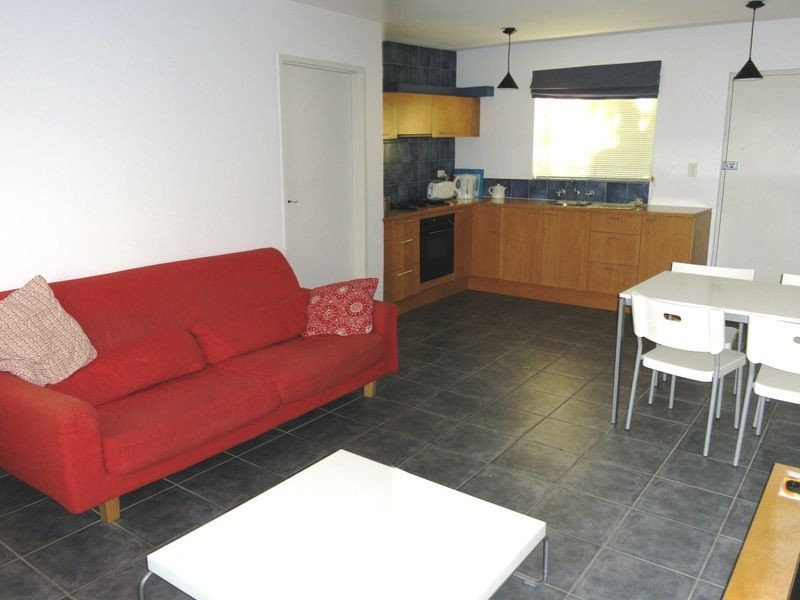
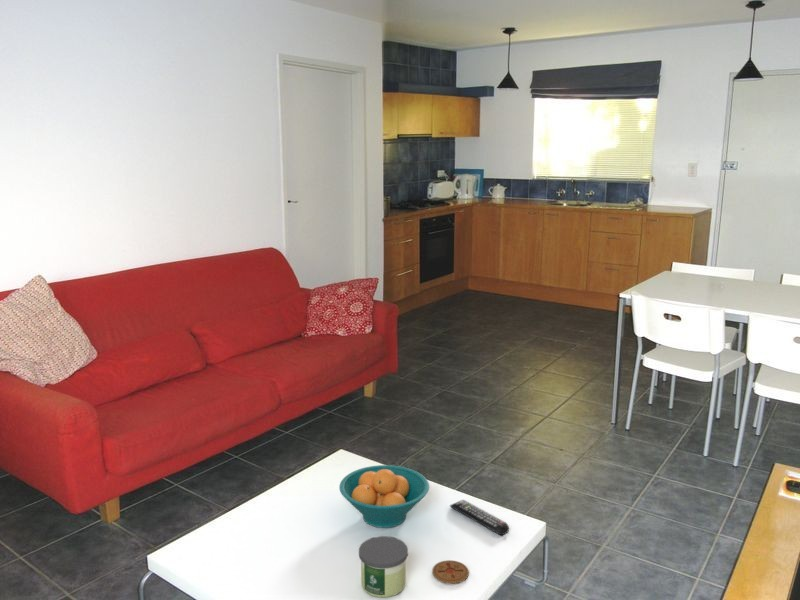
+ coaster (450, 571)
+ candle (383, 567)
+ fruit bowl (384, 493)
+ remote control (478, 516)
